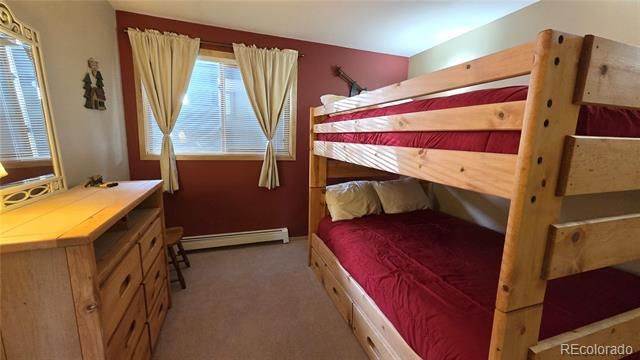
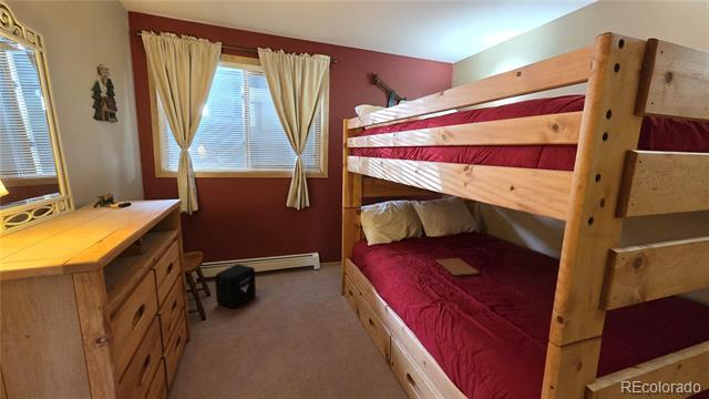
+ book (456, 266)
+ air purifier (236, 285)
